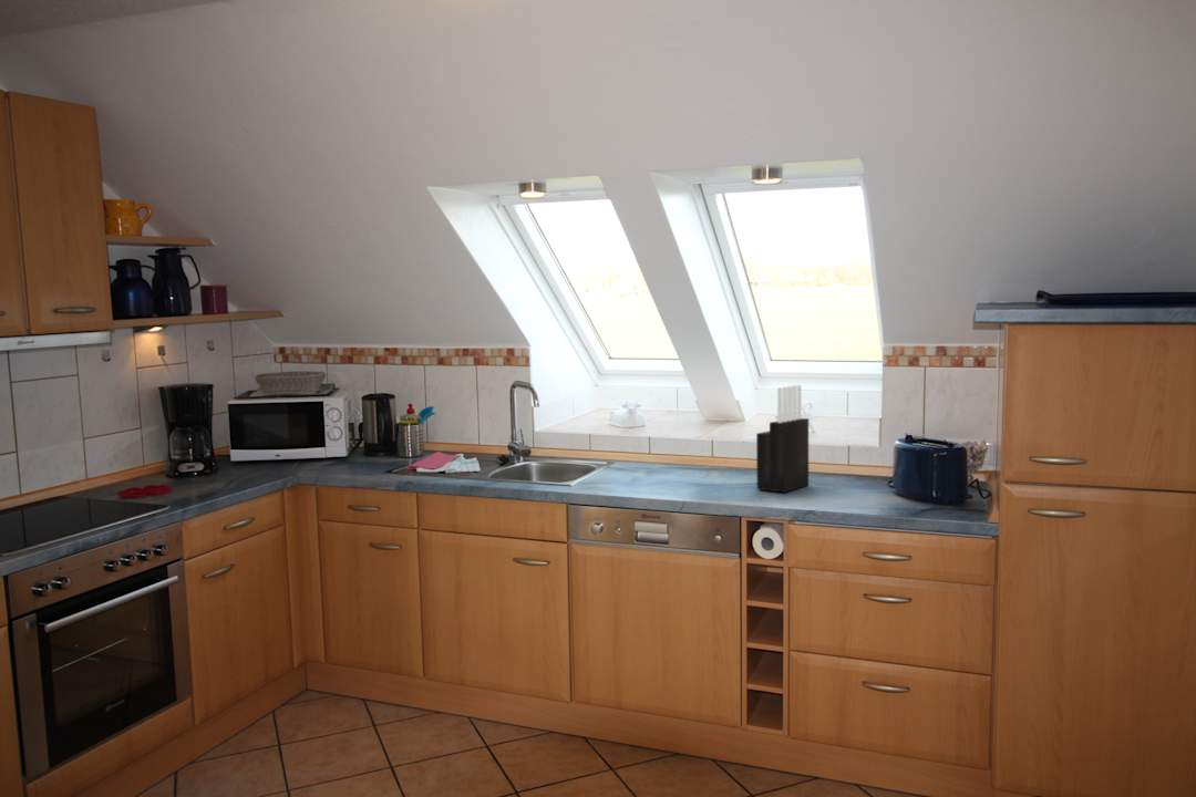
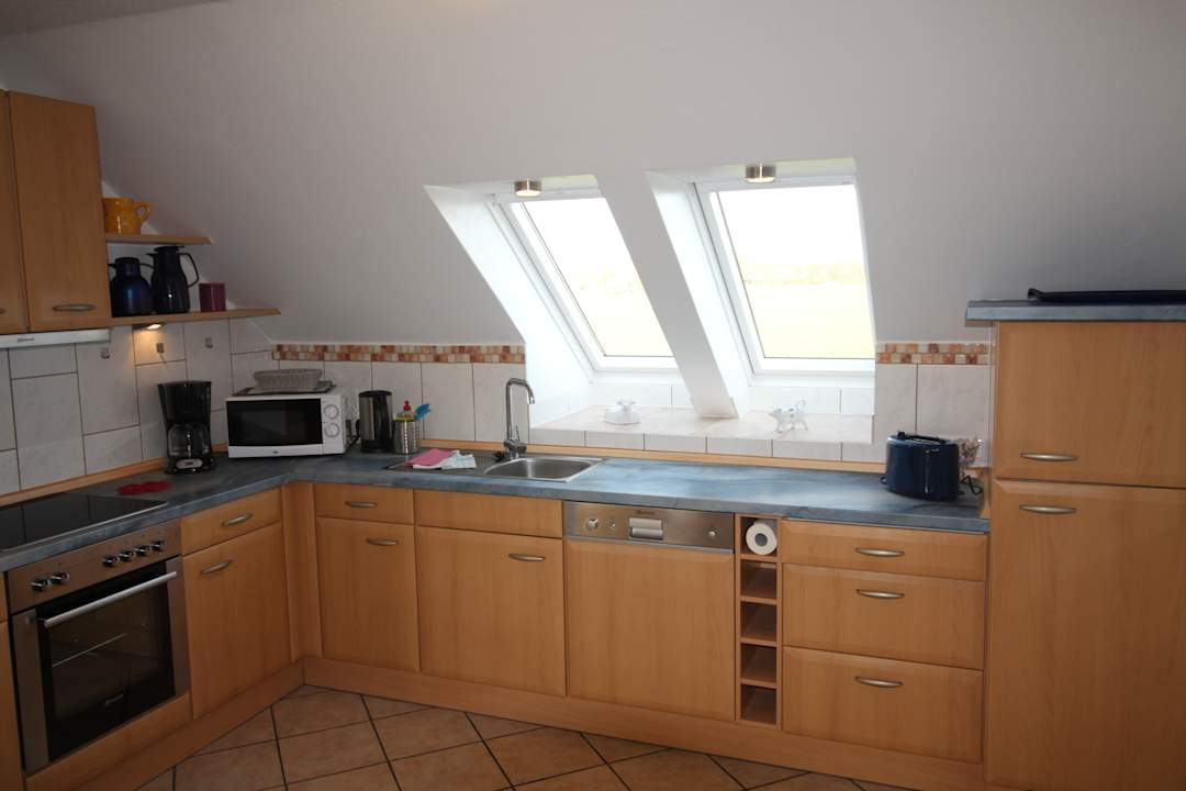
- knife block (780, 436)
